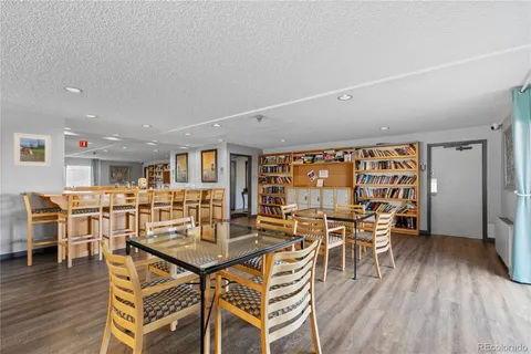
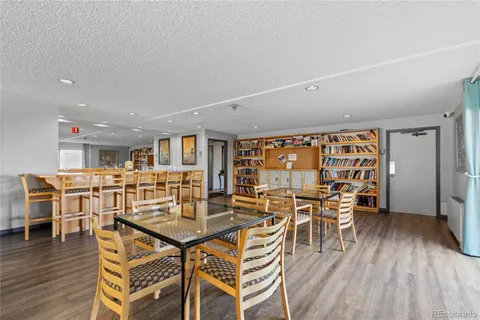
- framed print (32, 149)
